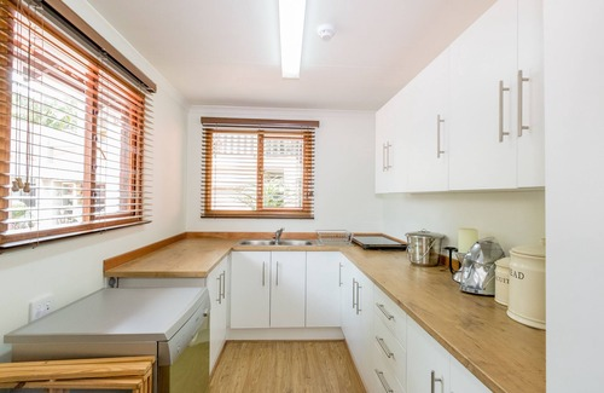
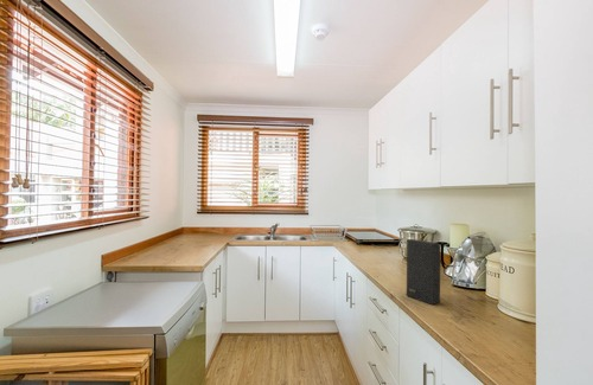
+ speaker (422, 269)
